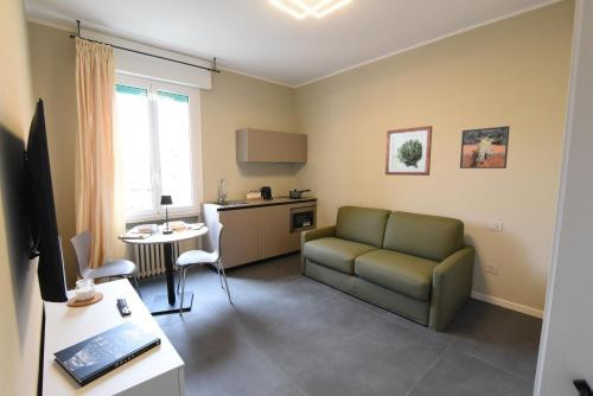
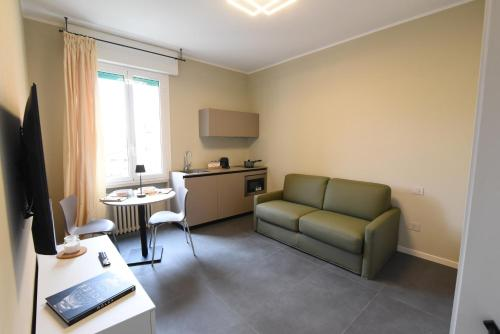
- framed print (483, 148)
- wall art (407, 152)
